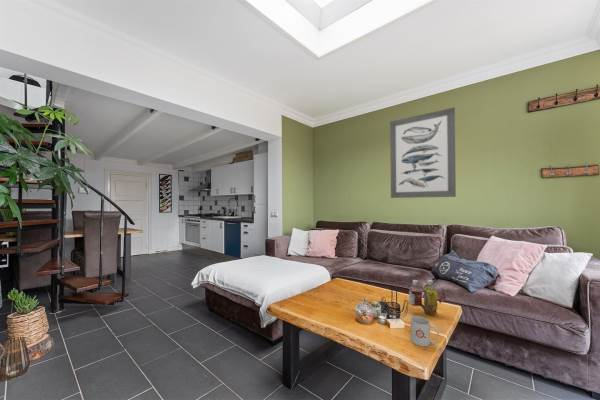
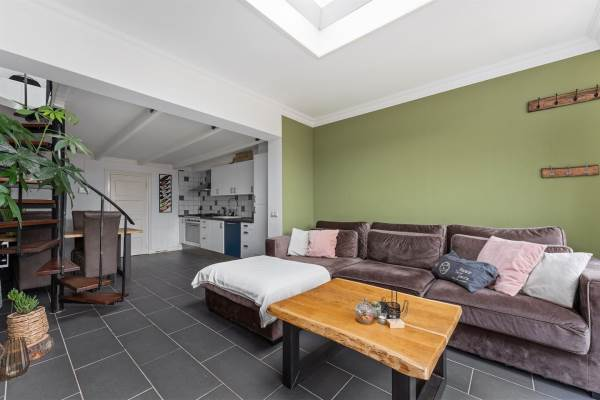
- mug (424, 331)
- beverage bottle (426, 295)
- wall art (420, 156)
